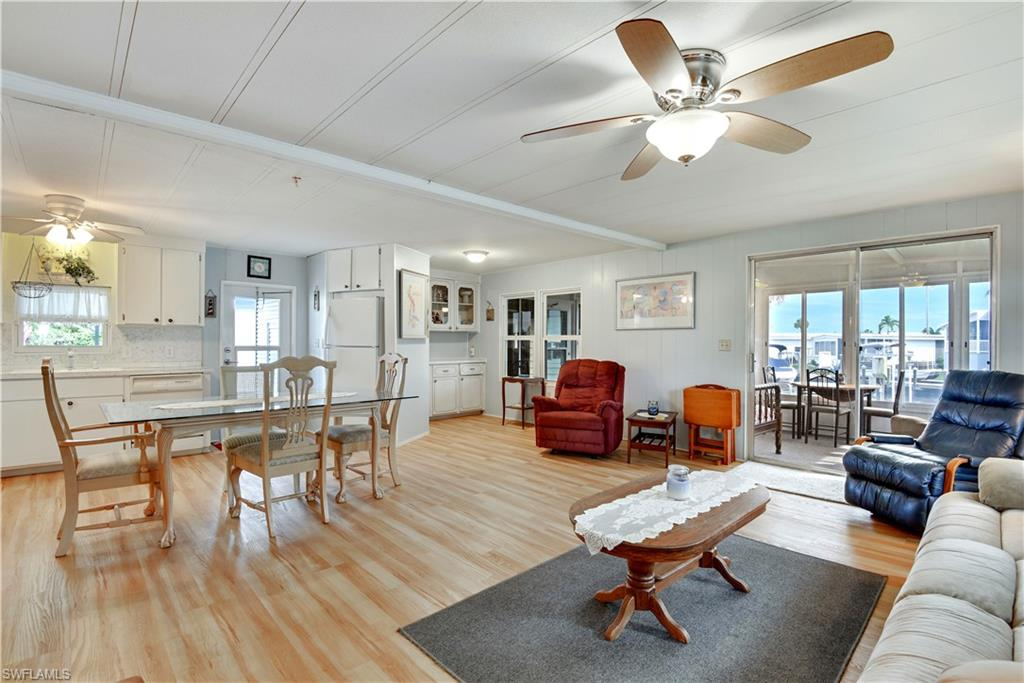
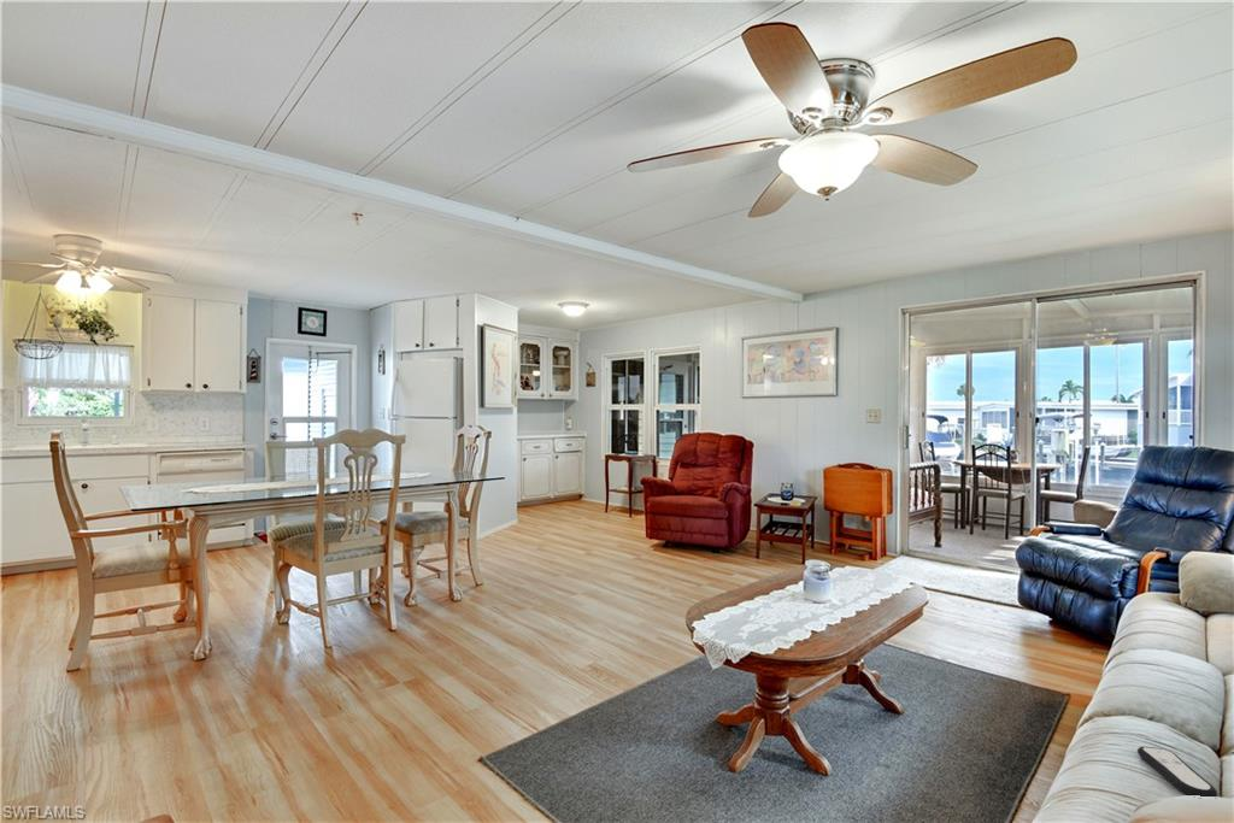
+ remote control (1176, 770)
